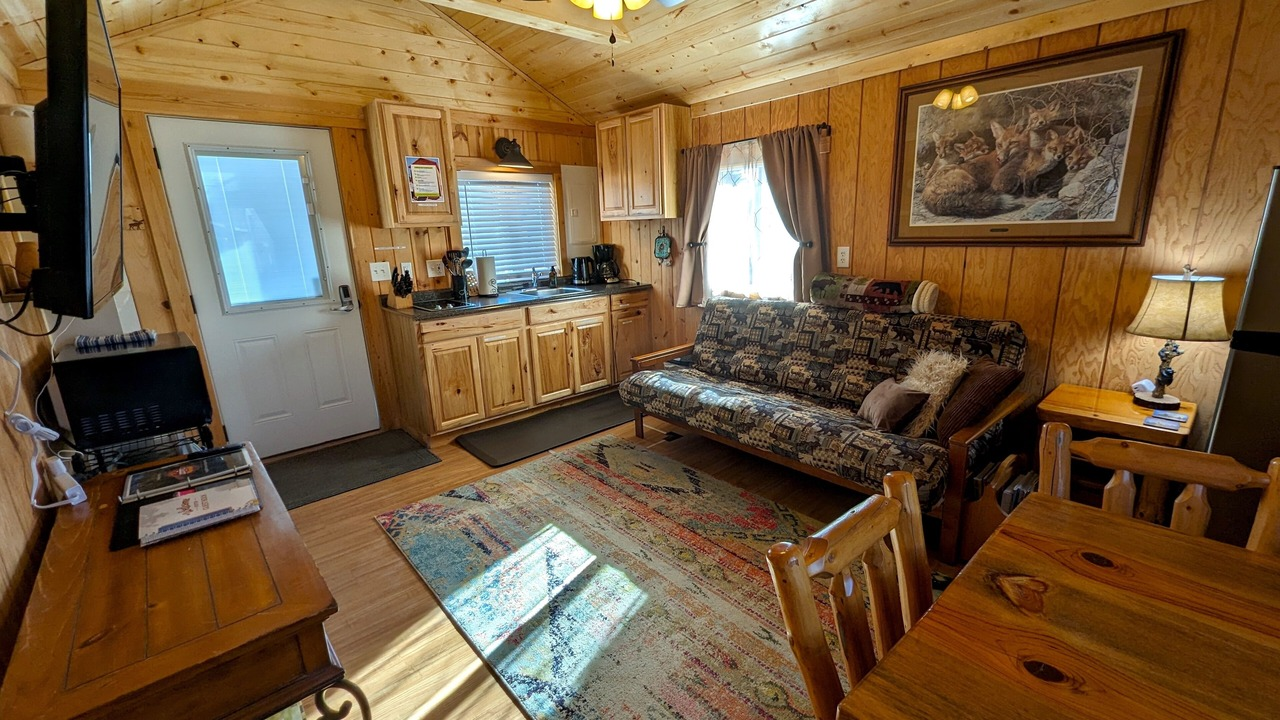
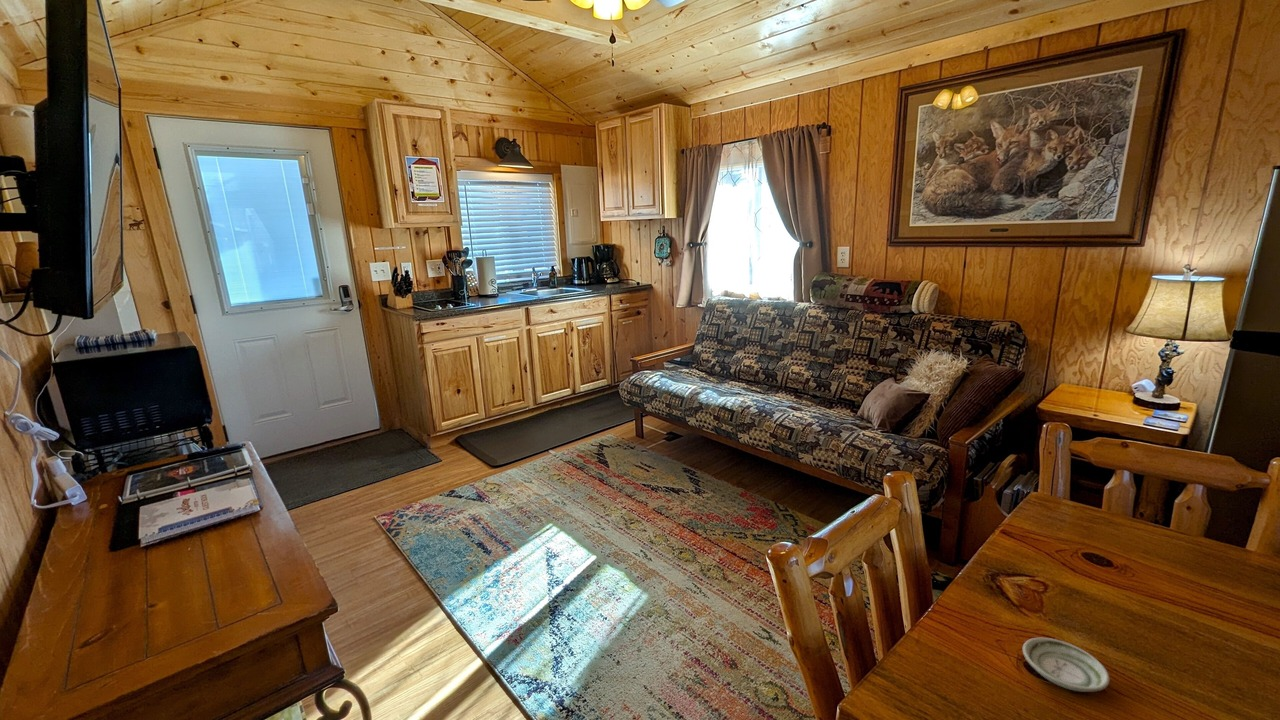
+ saucer (1063, 668)
